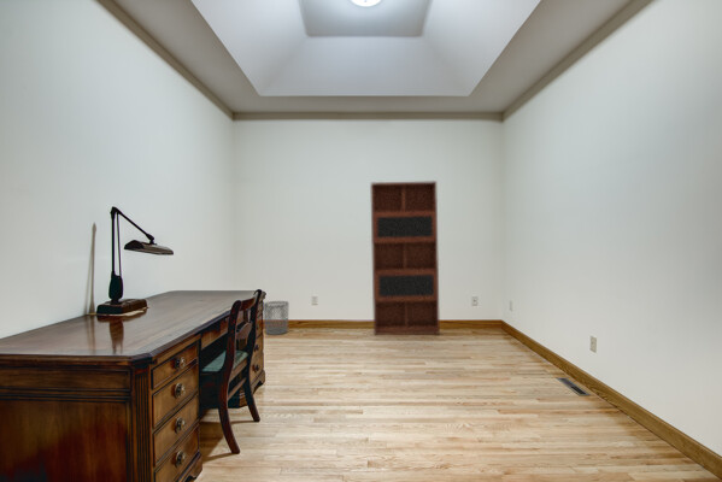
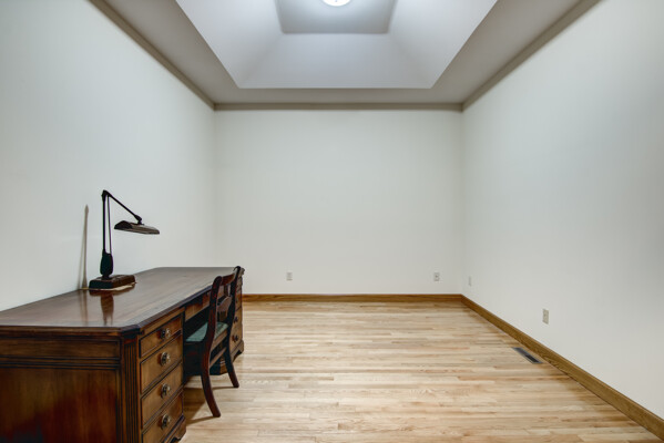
- waste bin (276, 317)
- bookcase (404, 258)
